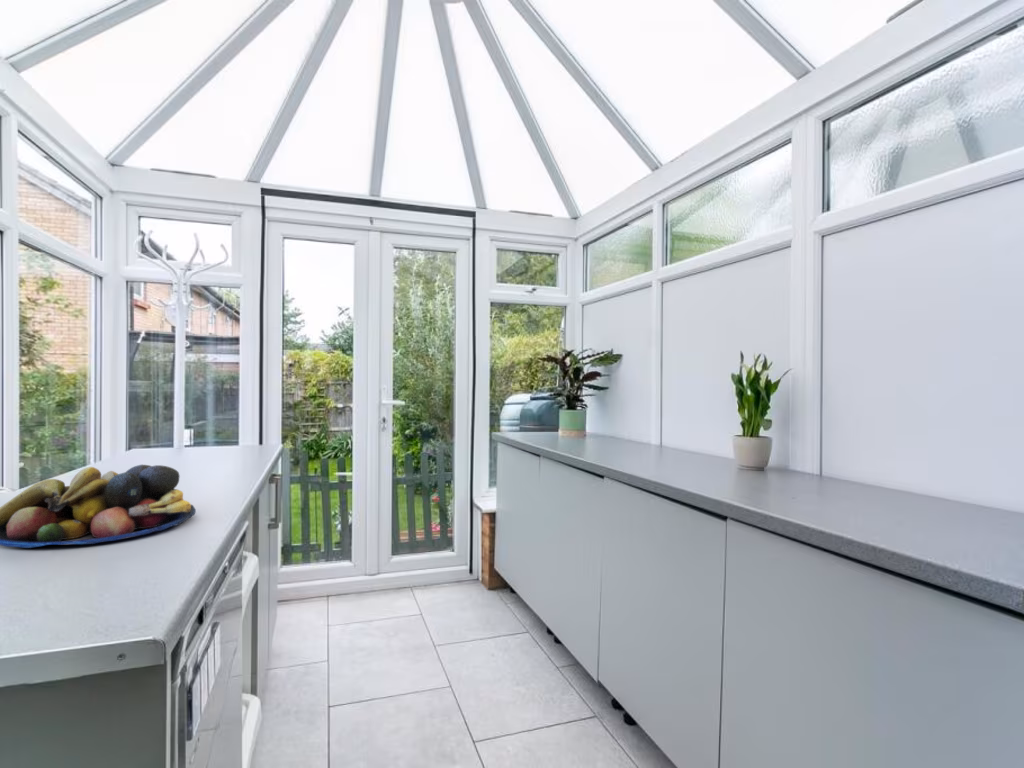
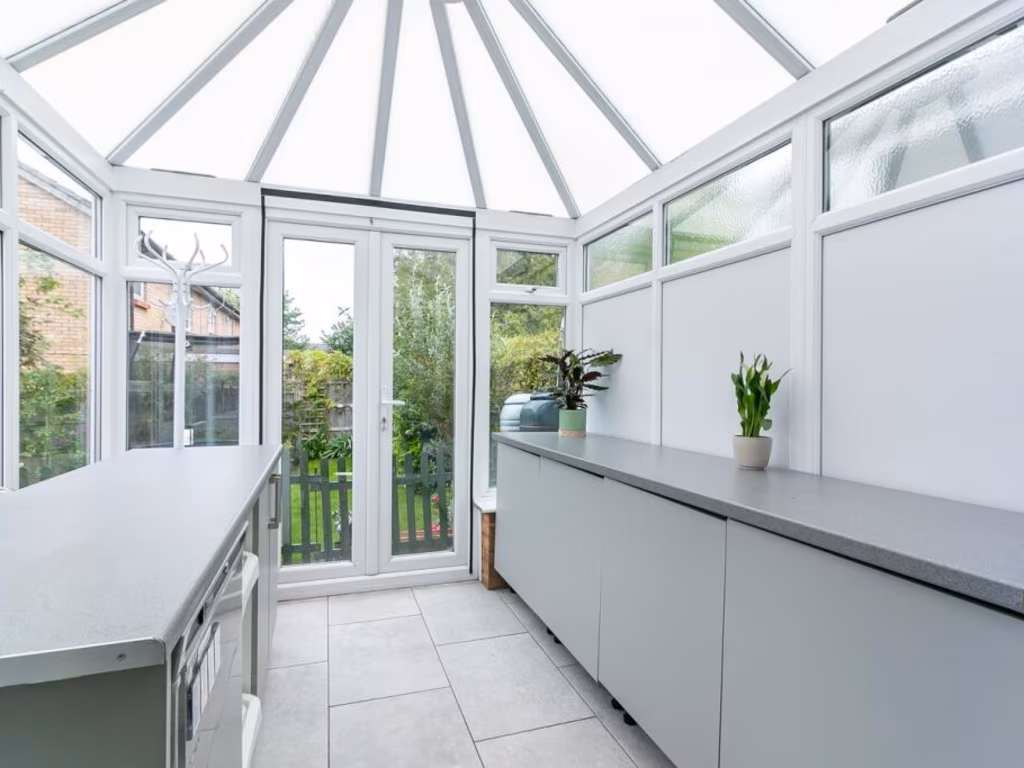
- fruit bowl (99, 494)
